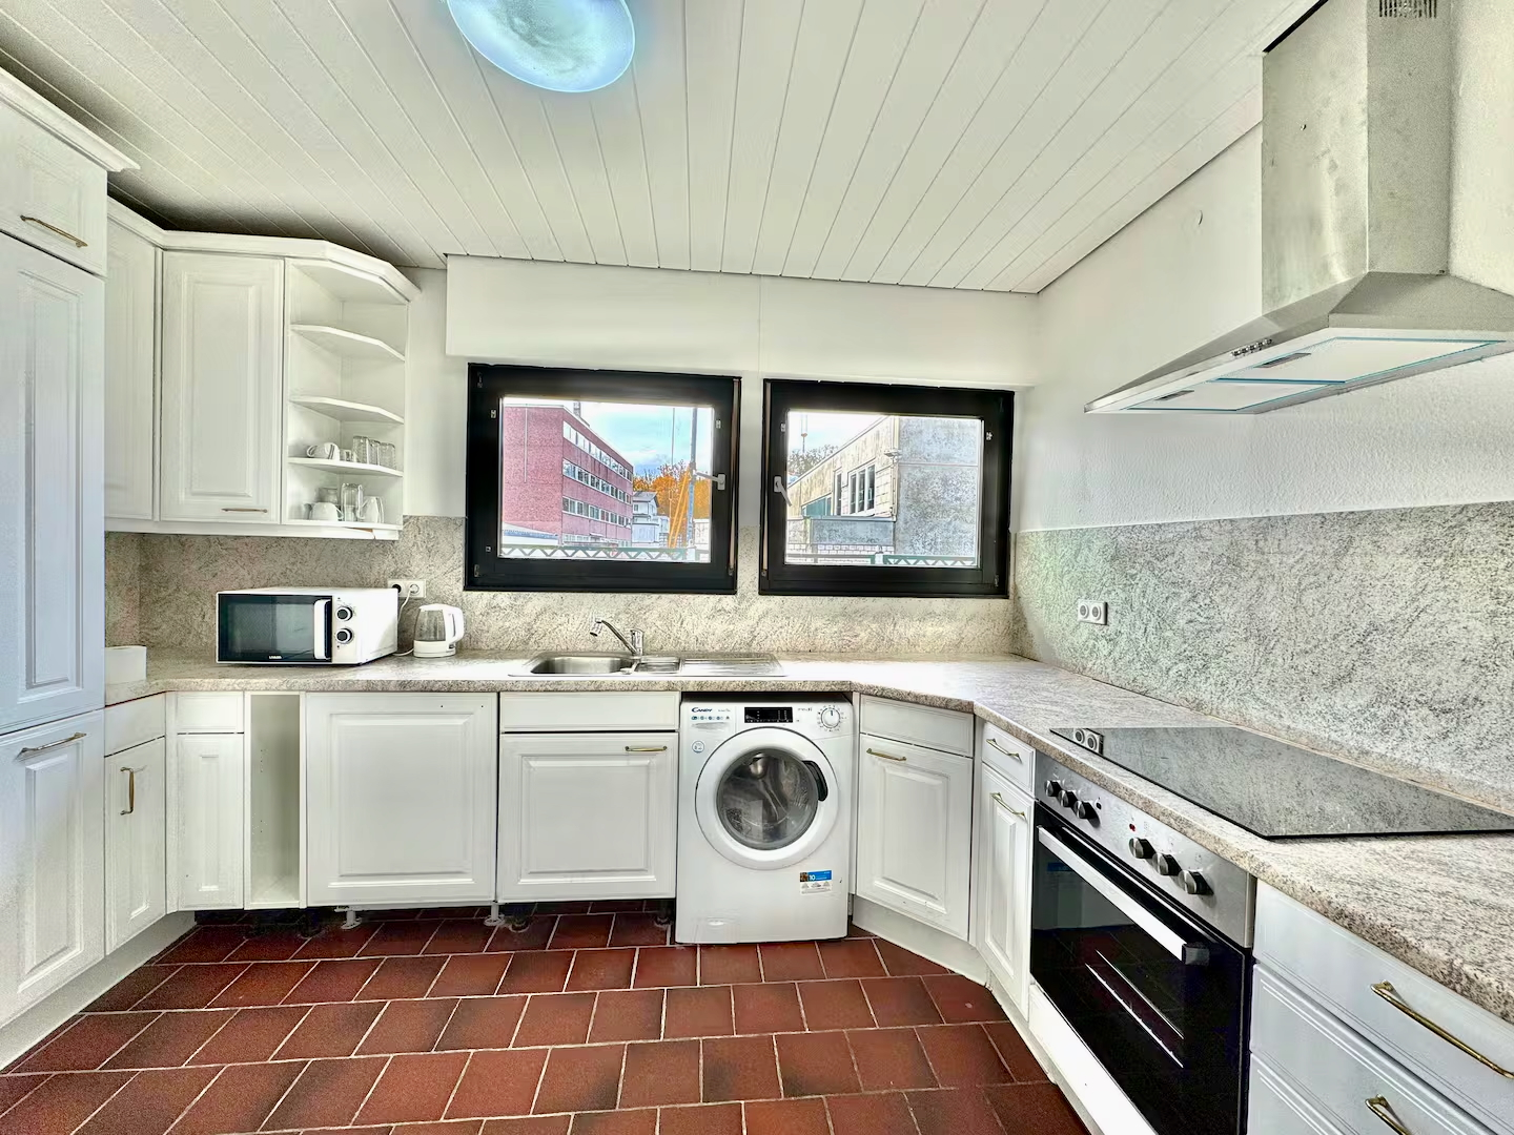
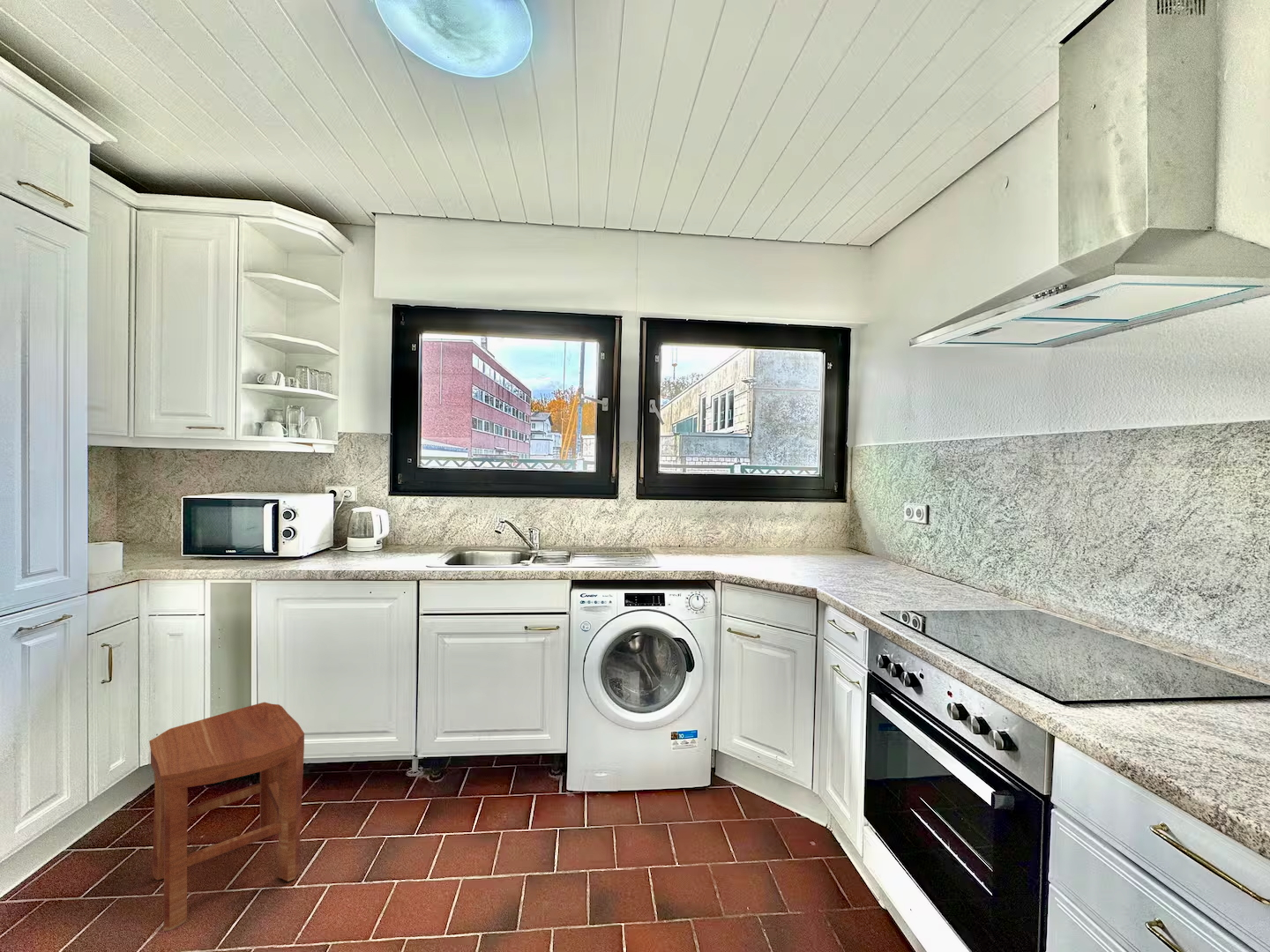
+ stool (227, 802)
